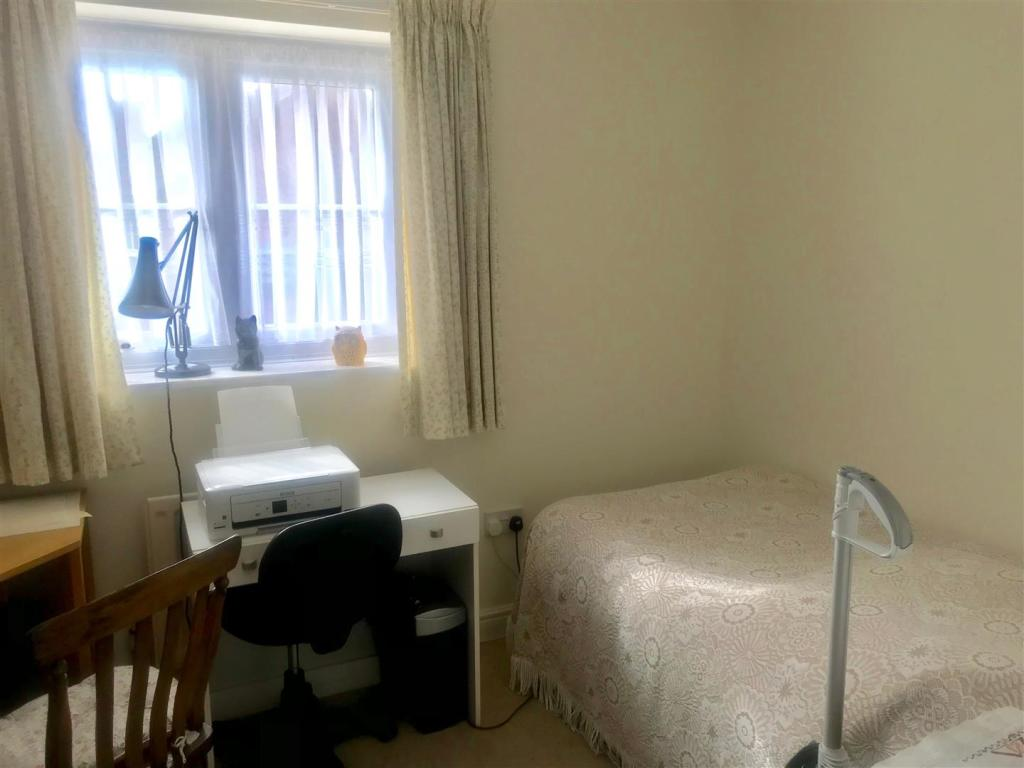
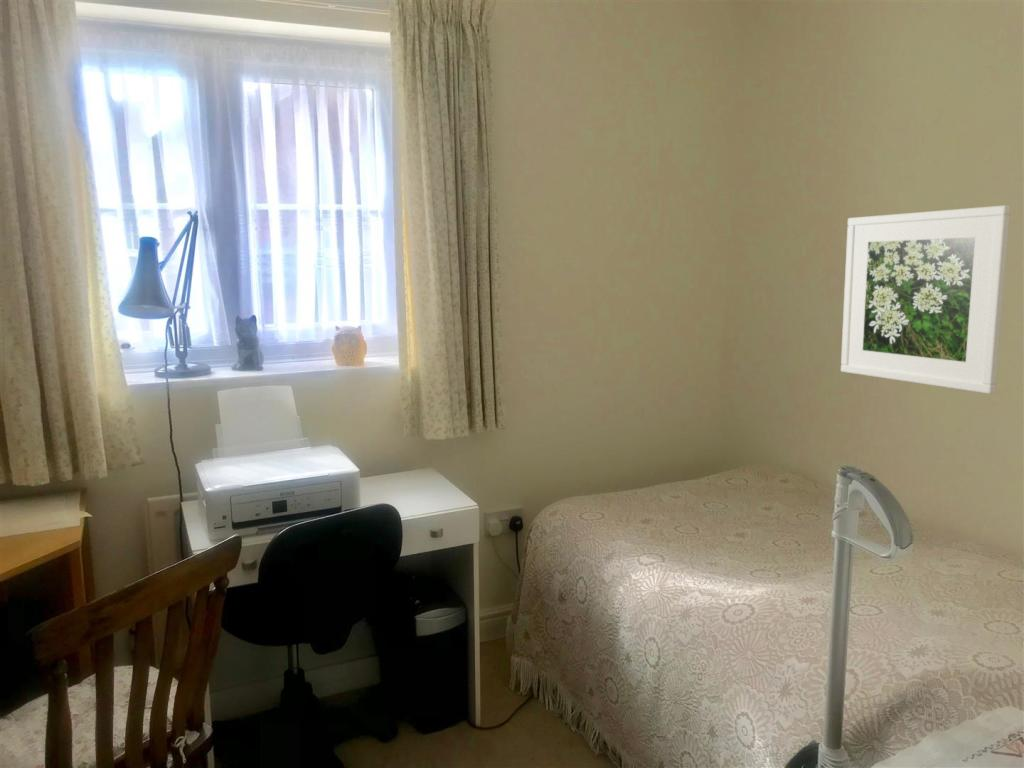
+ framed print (915, 298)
